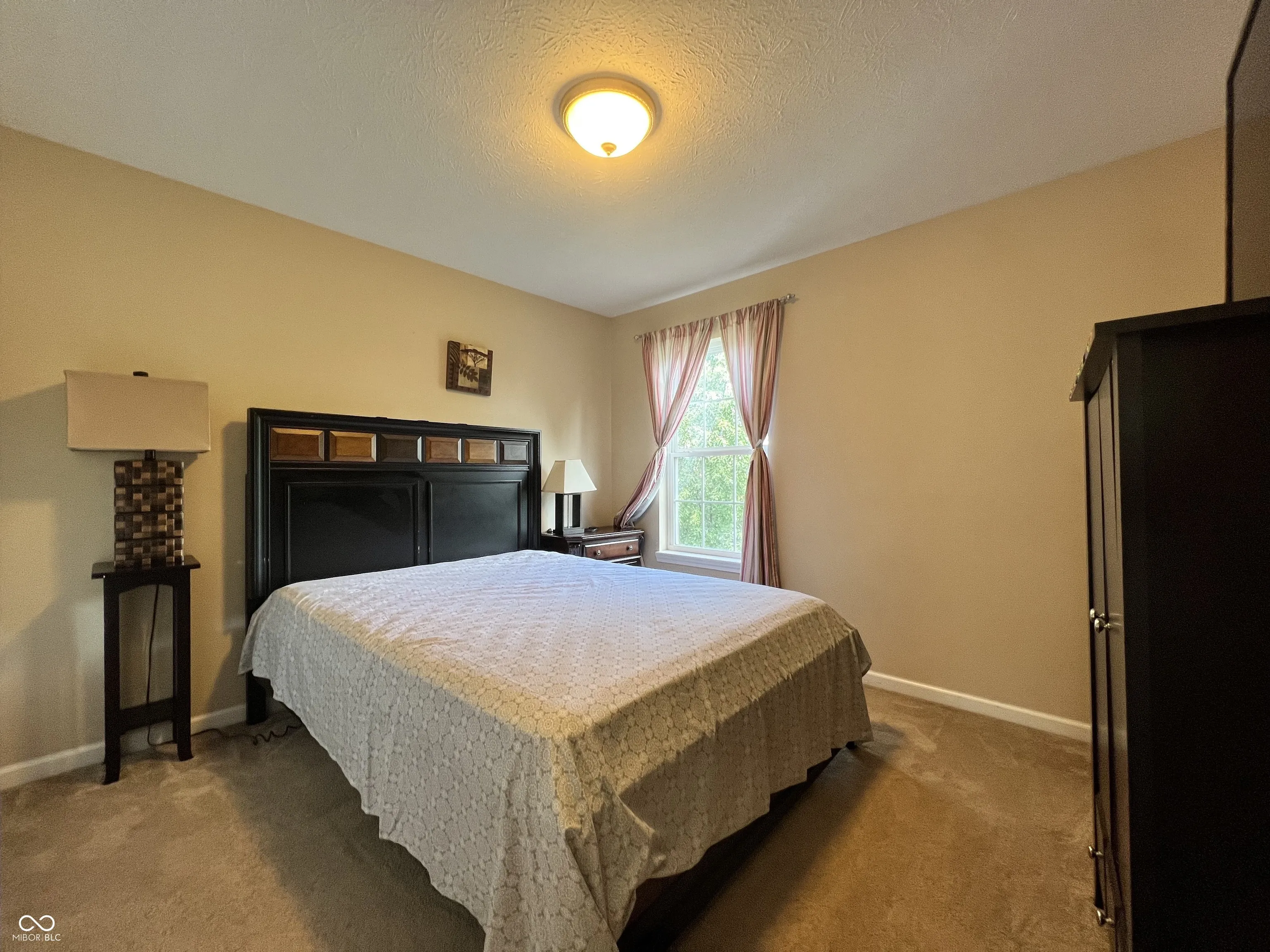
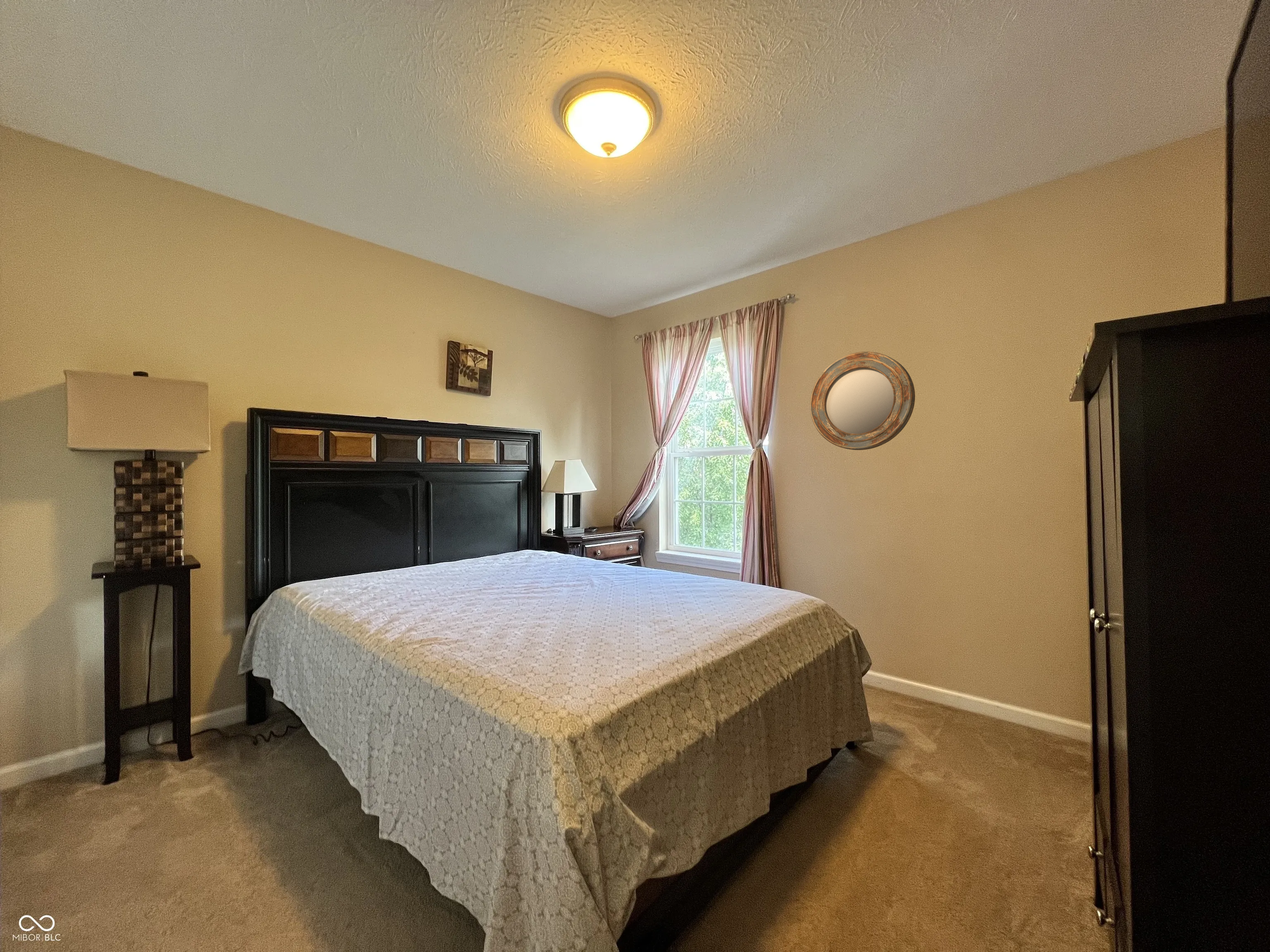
+ home mirror (859, 401)
